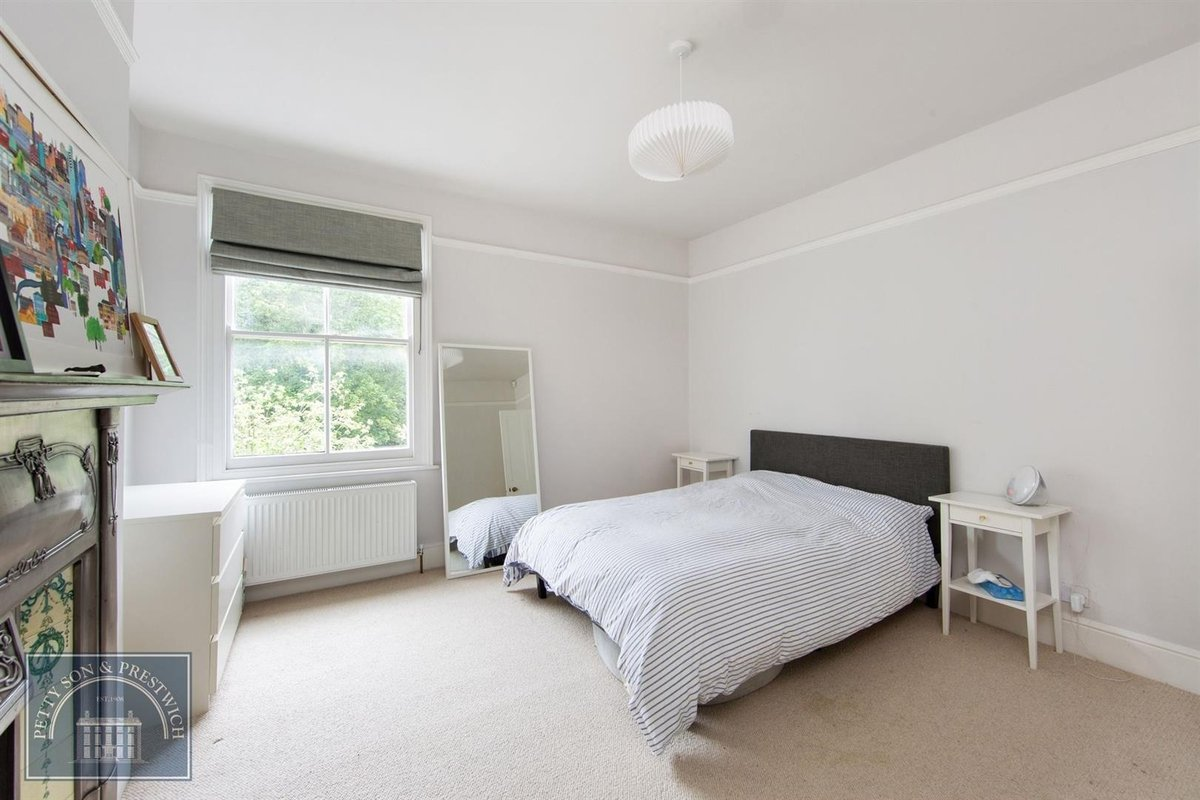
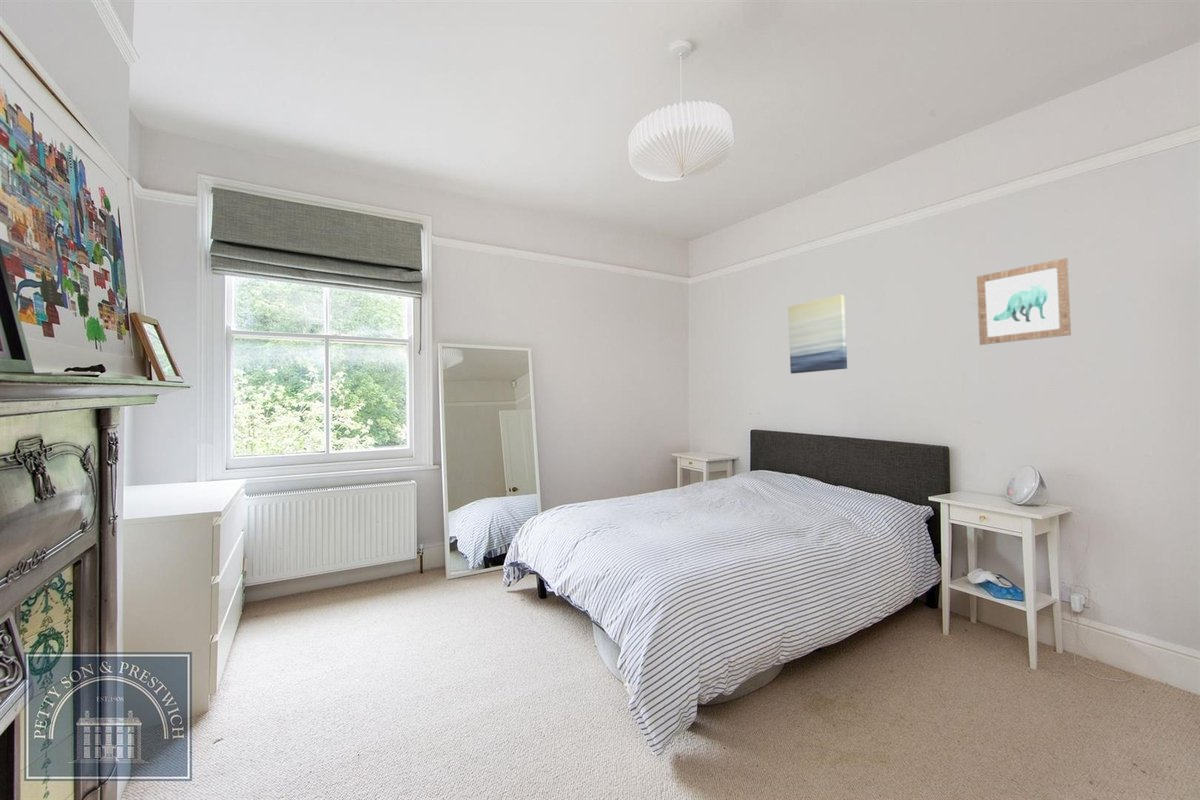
+ wall art (1021, 304)
+ wall art (816, 336)
